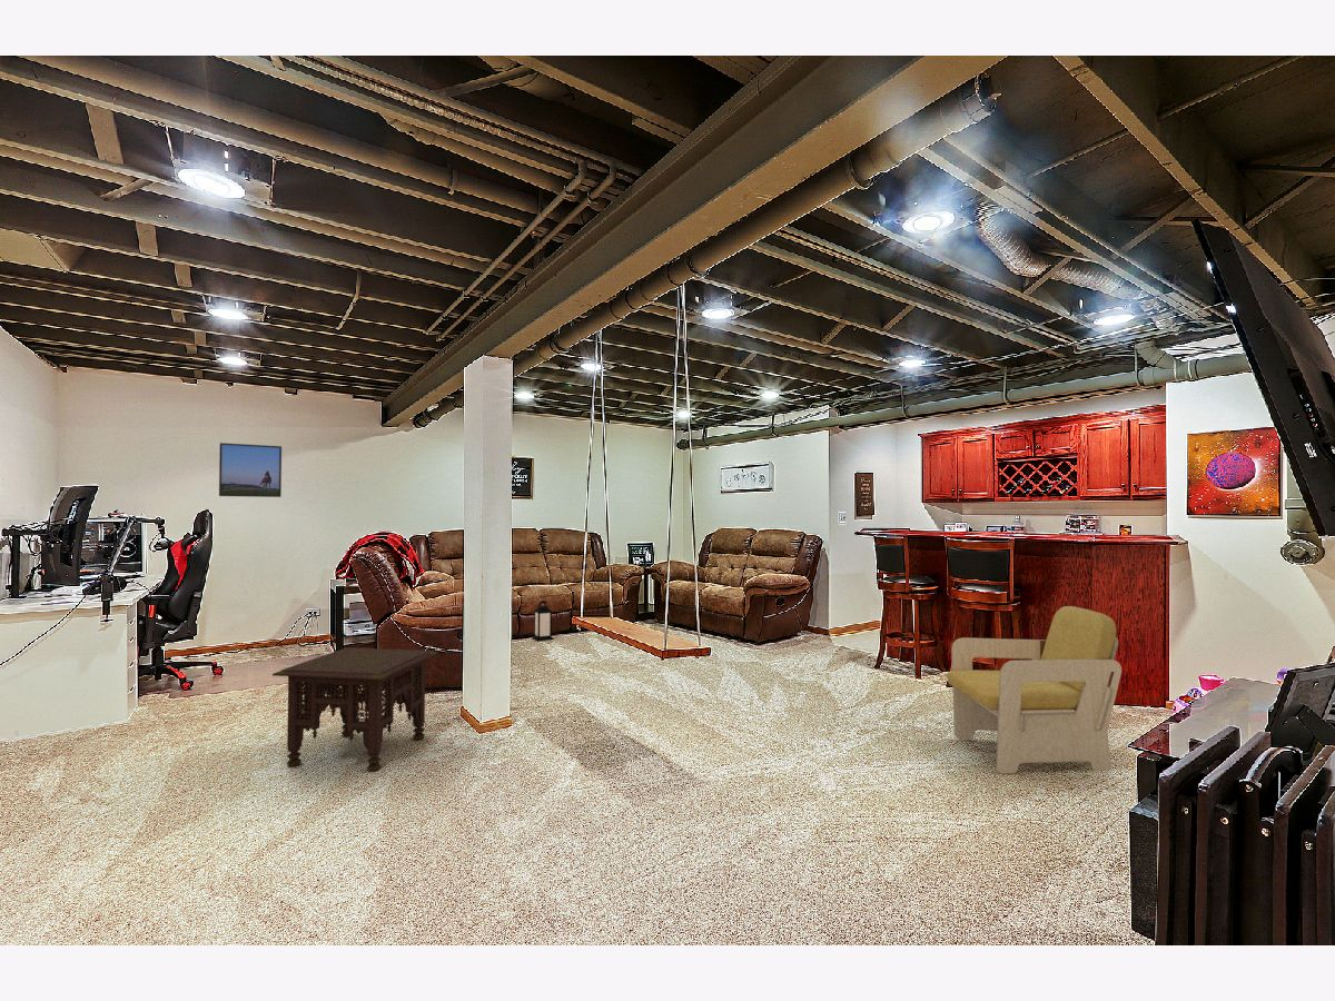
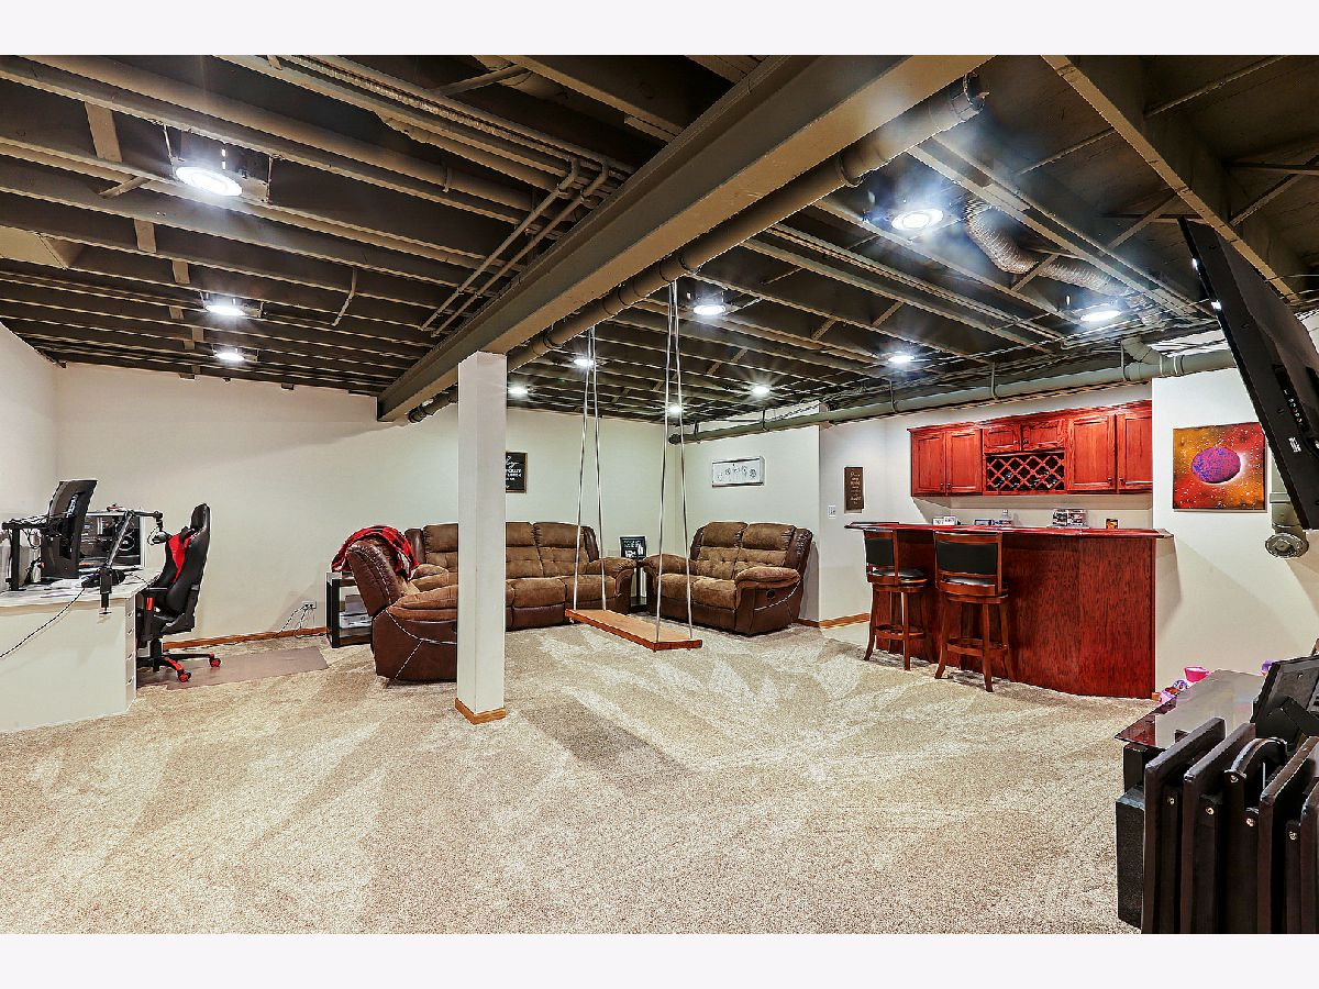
- chair (1028, 682)
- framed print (250, 470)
- lantern (543, 620)
- side table (362, 705)
